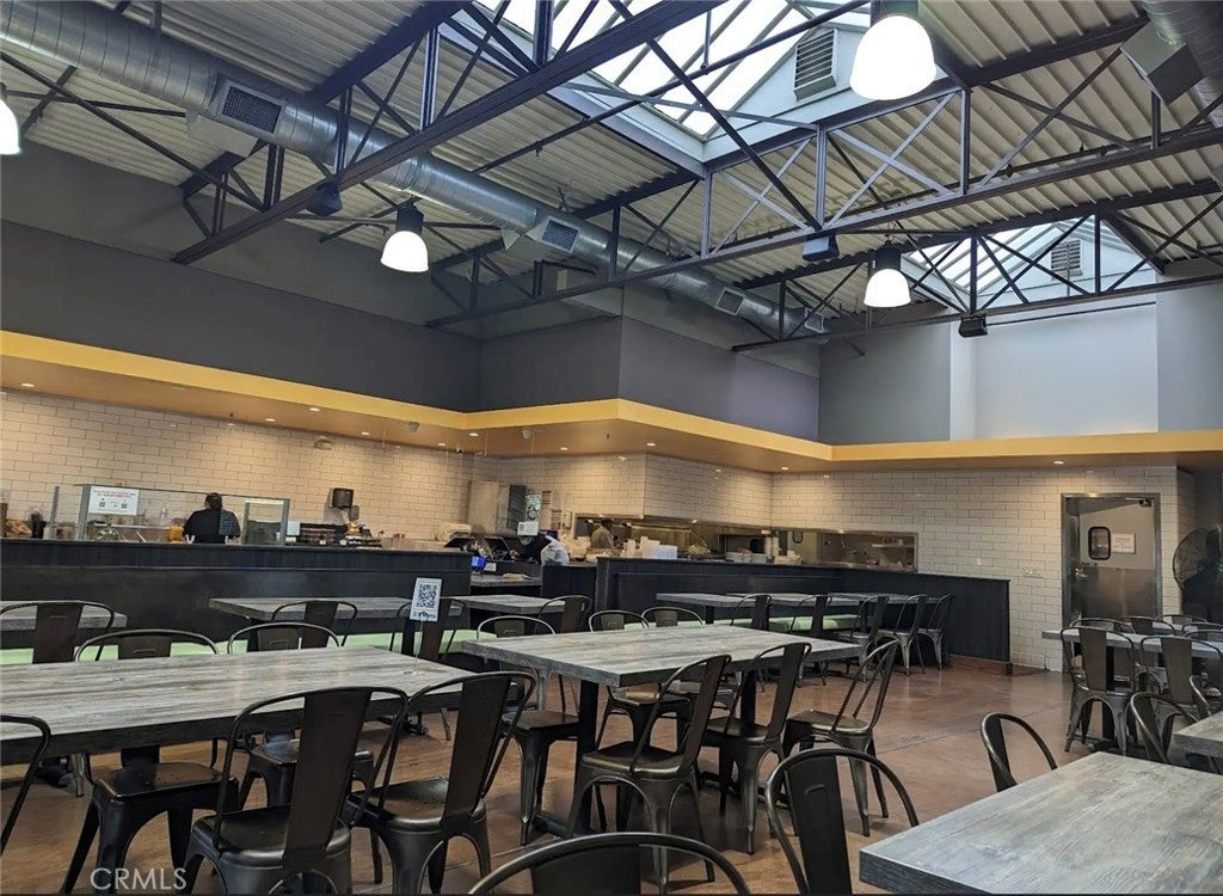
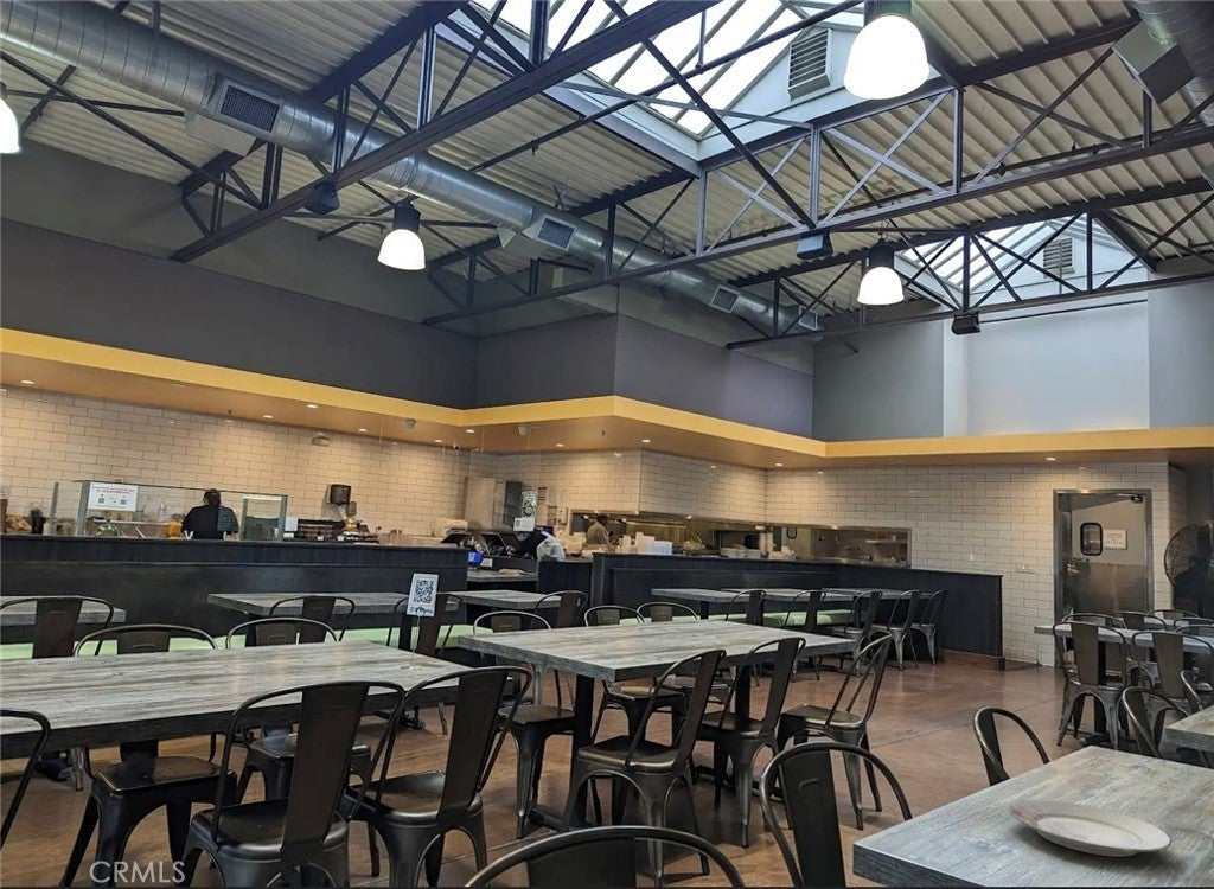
+ plate (1086, 830)
